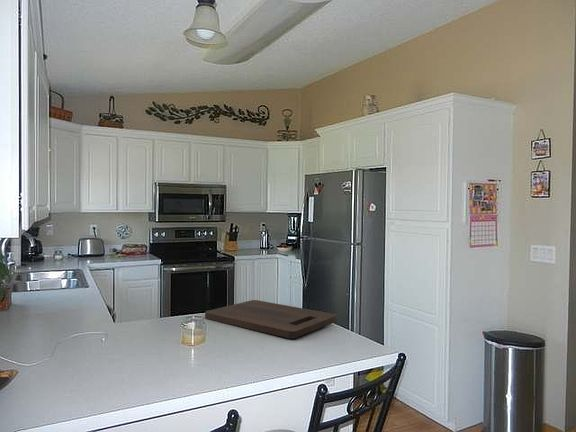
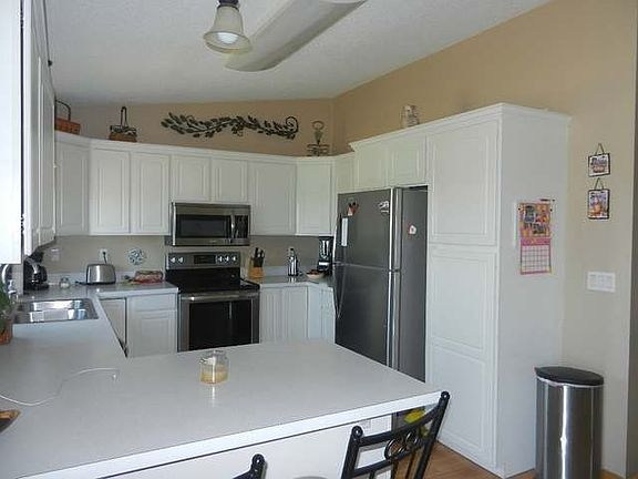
- cutting board (270, 316)
